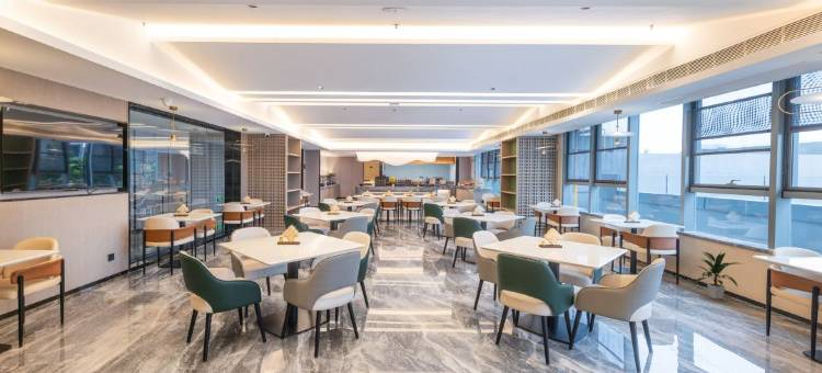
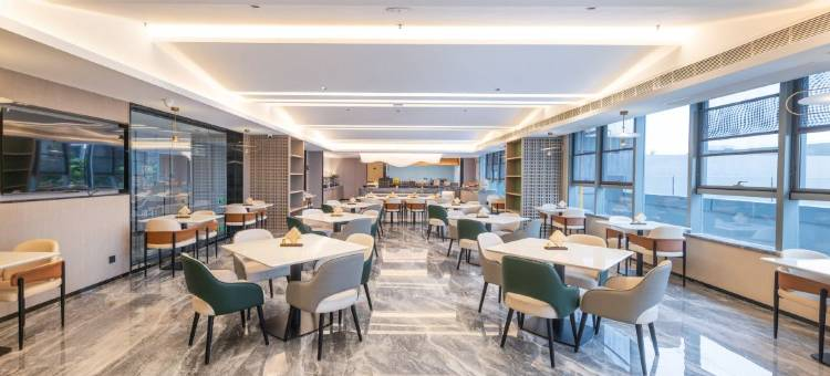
- indoor plant (713, 273)
